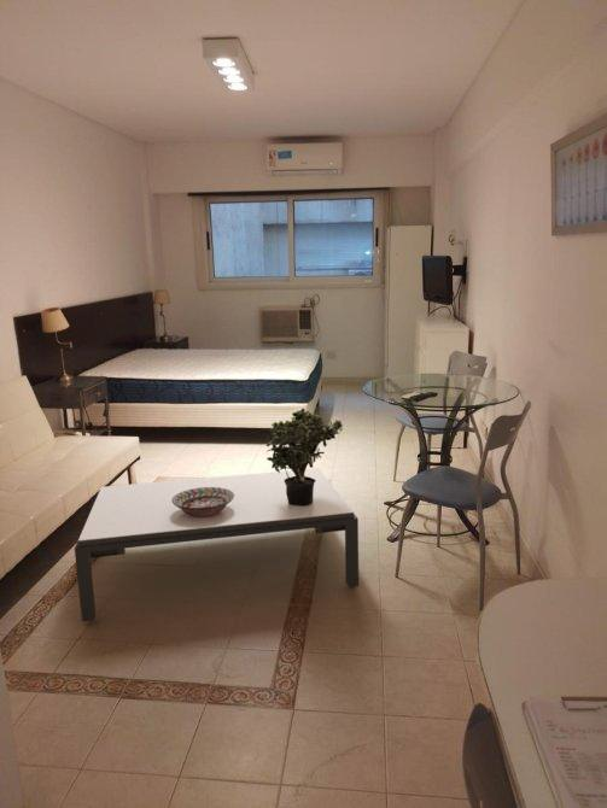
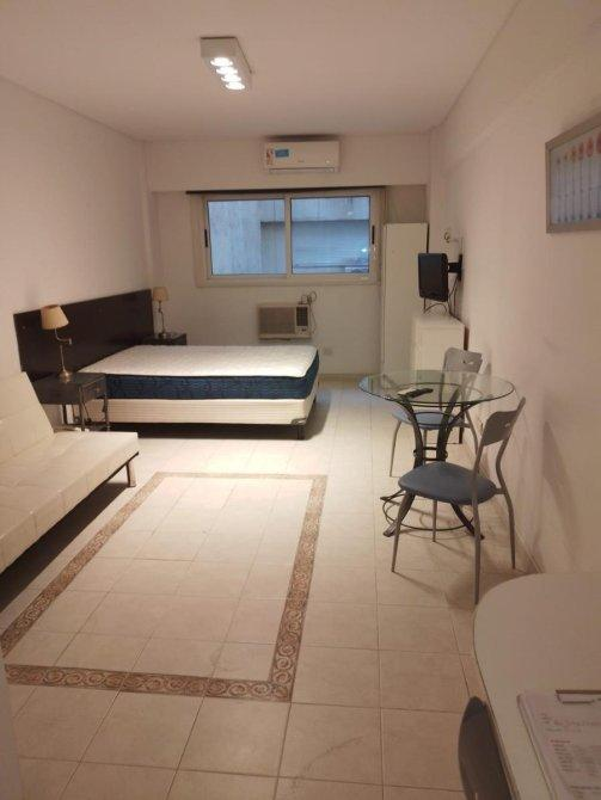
- decorative bowl (203, 503)
- potted plant (304, 455)
- coffee table (218, 532)
